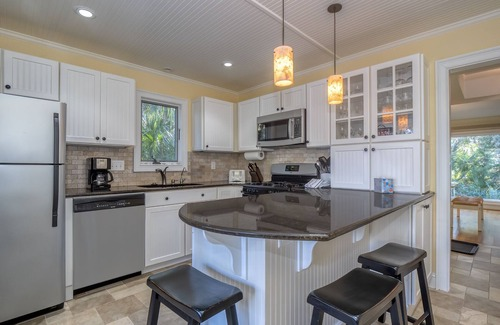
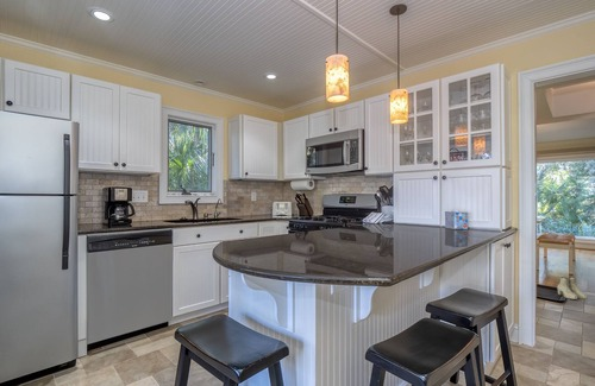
+ boots (571, 287)
